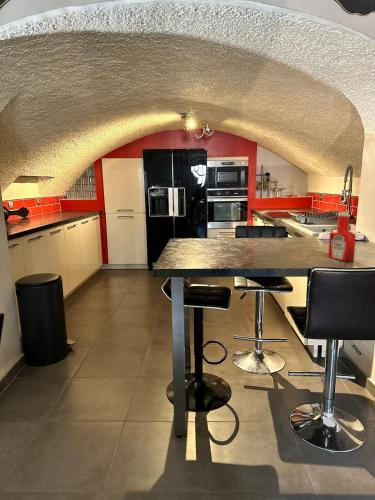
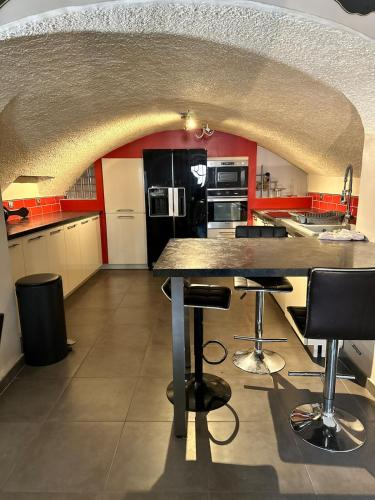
- soap bottle (342, 236)
